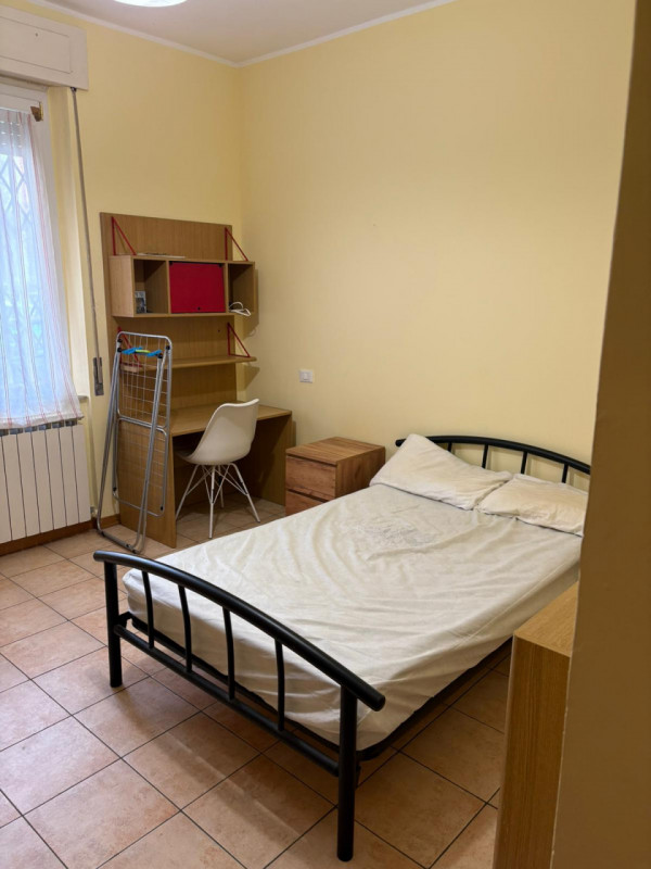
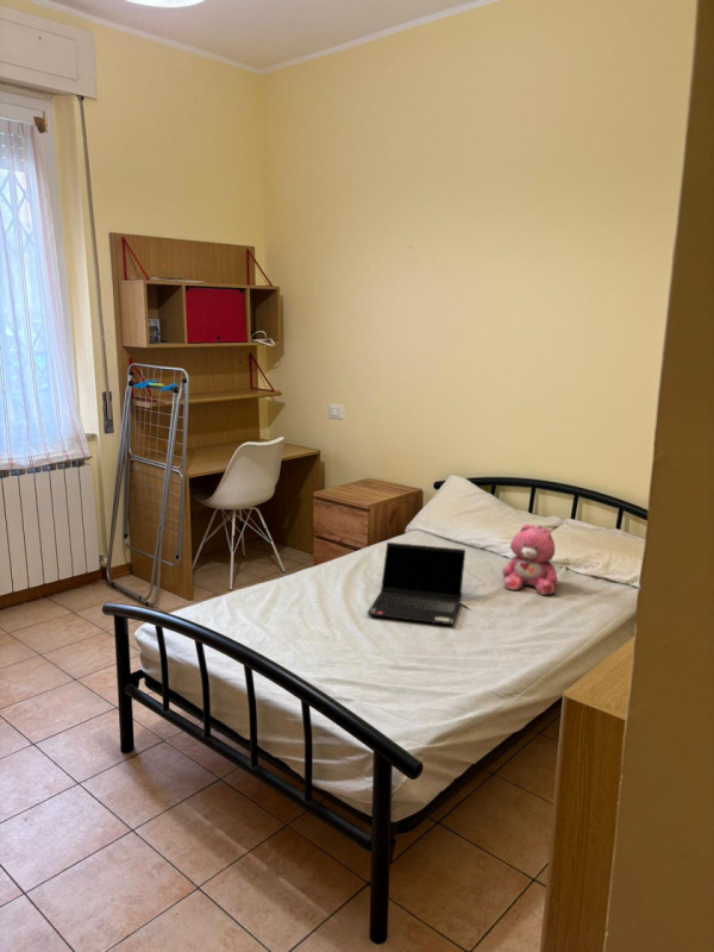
+ teddy bear (532, 555)
+ laptop computer (418, 582)
